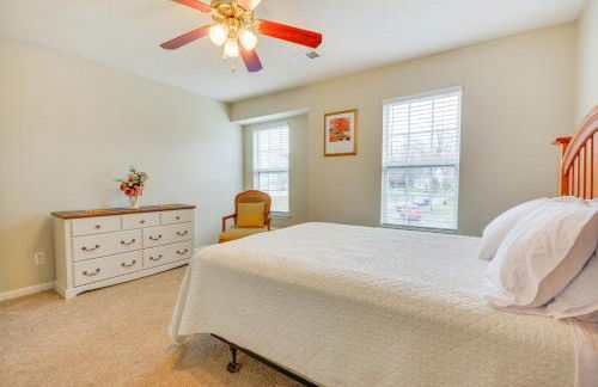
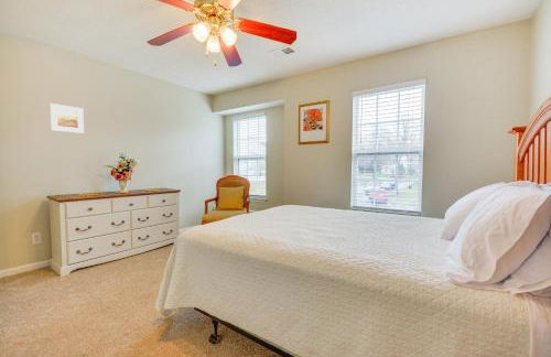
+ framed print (67, 119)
